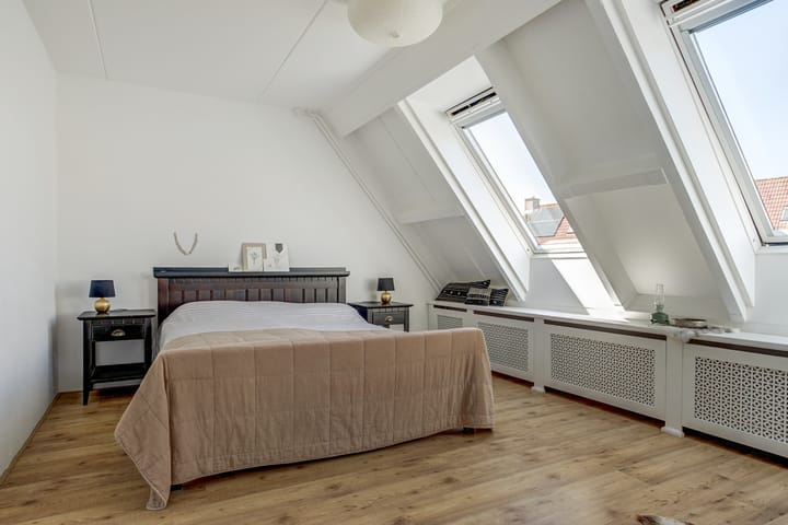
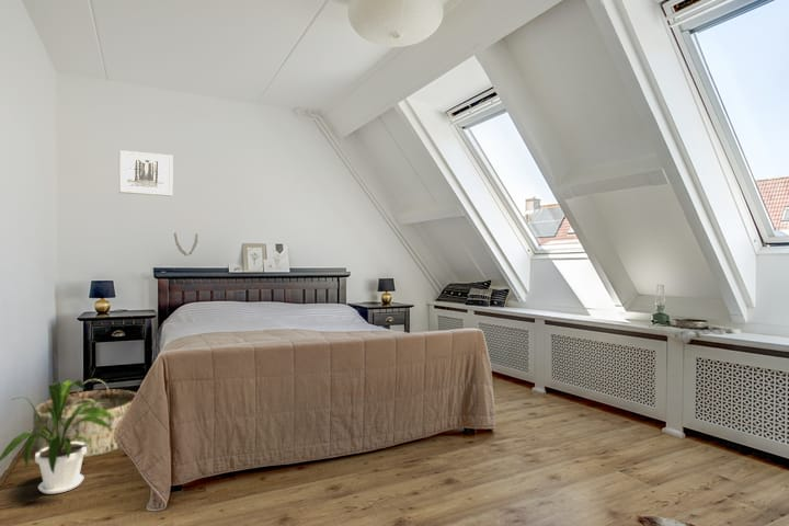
+ wall art (146, 173)
+ house plant (64, 431)
+ basket (89, 415)
